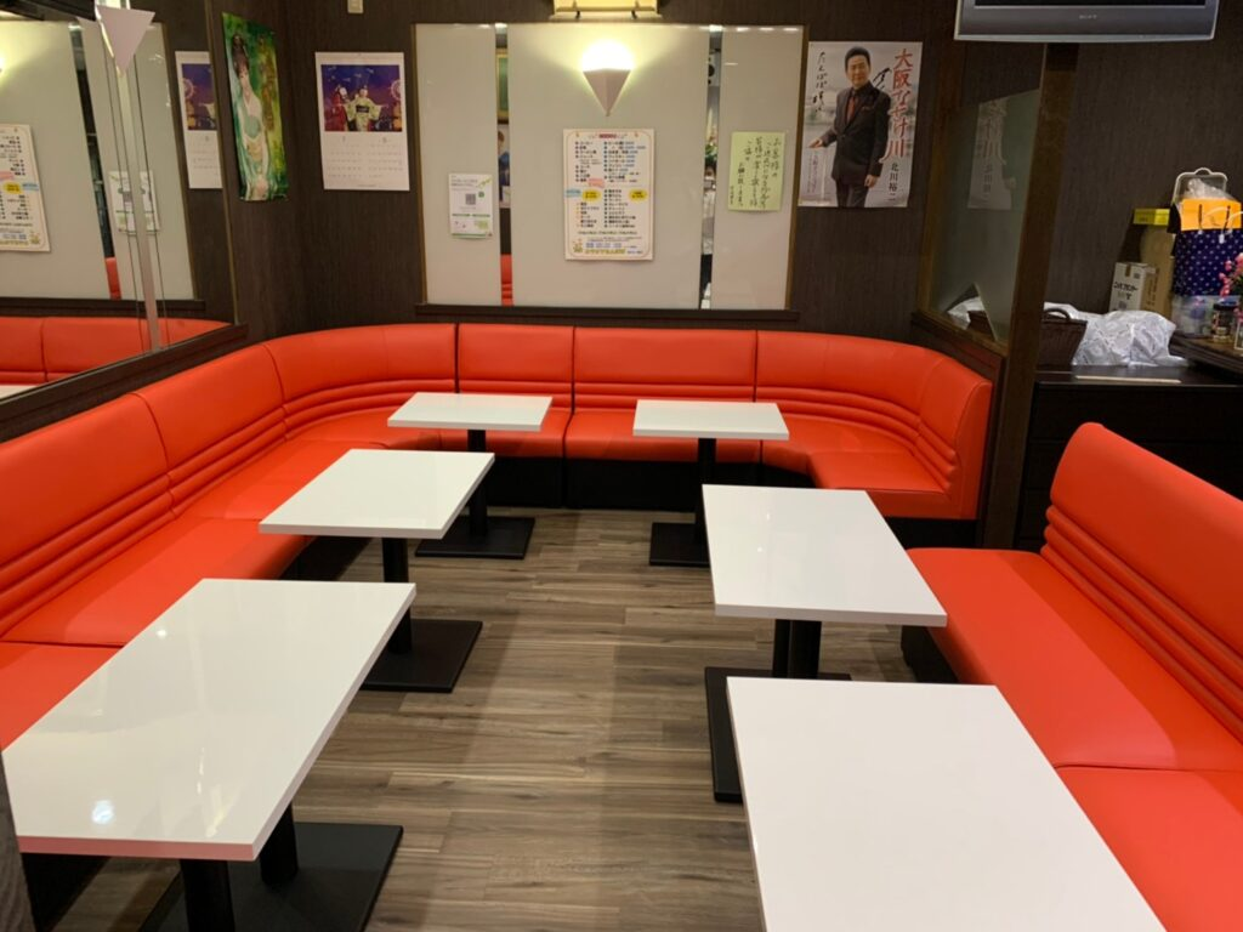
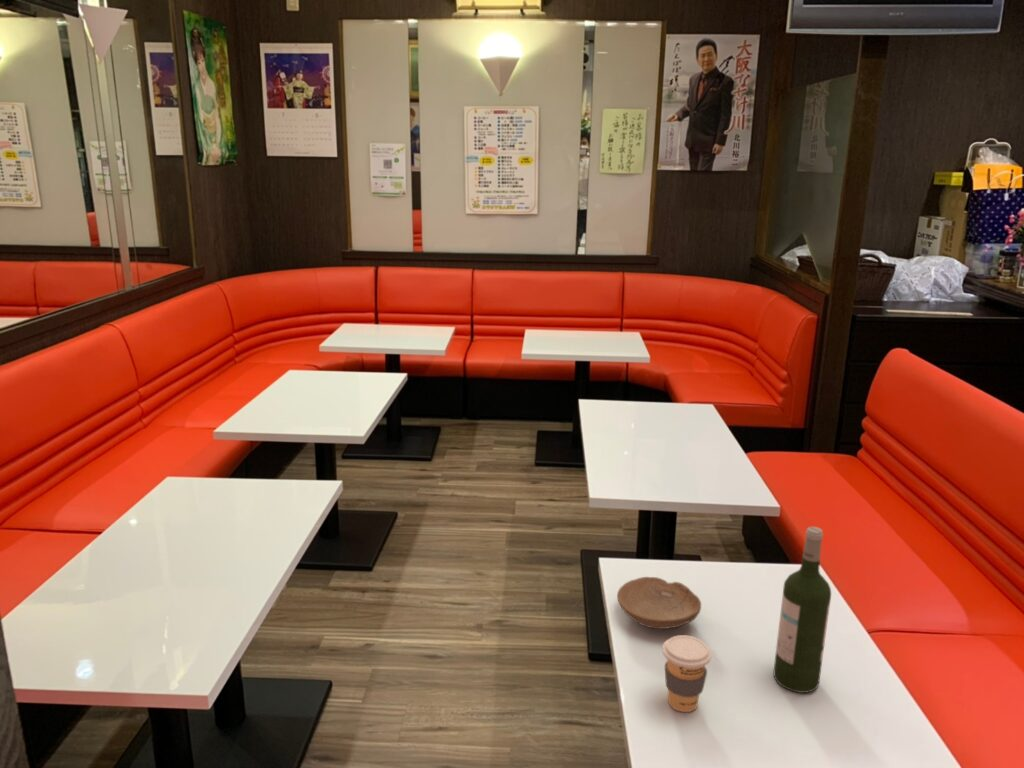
+ wine bottle (805, 606)
+ bowl (656, 605)
+ coffee cup (684, 675)
